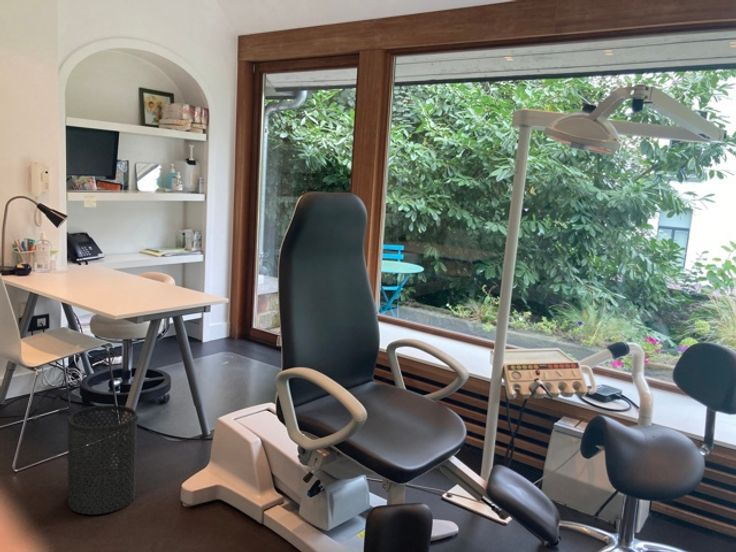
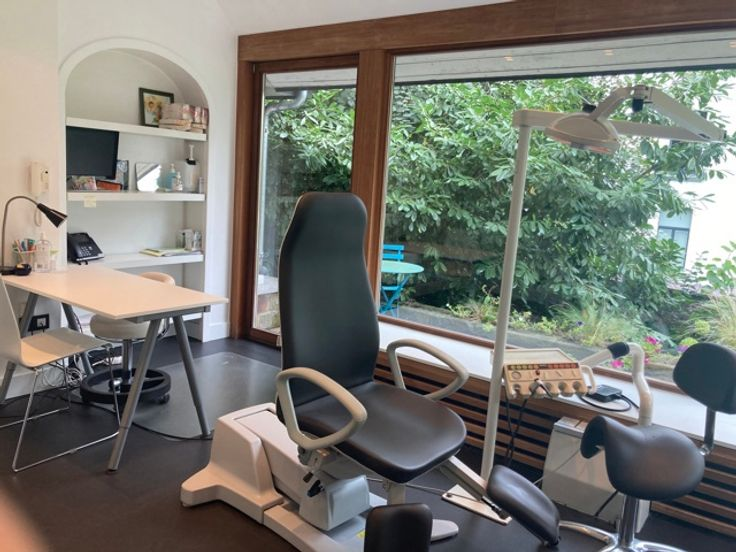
- trash can (102, 457)
